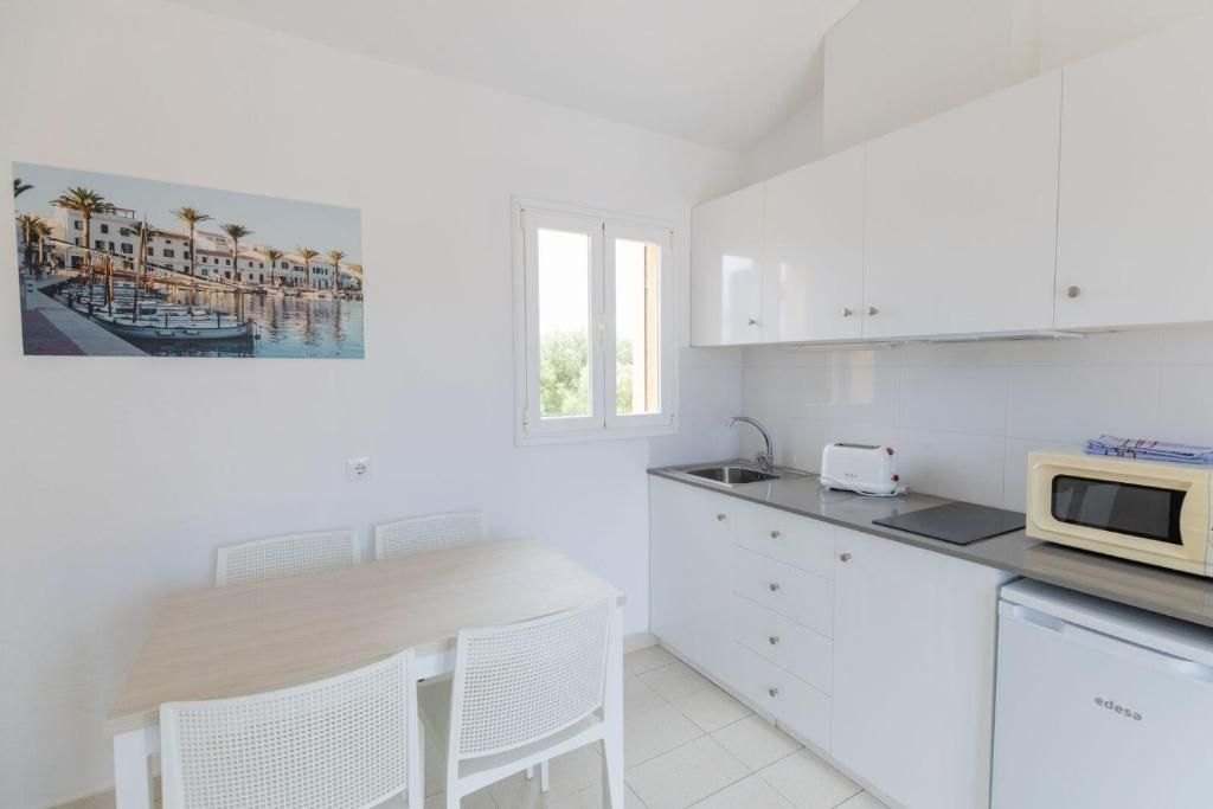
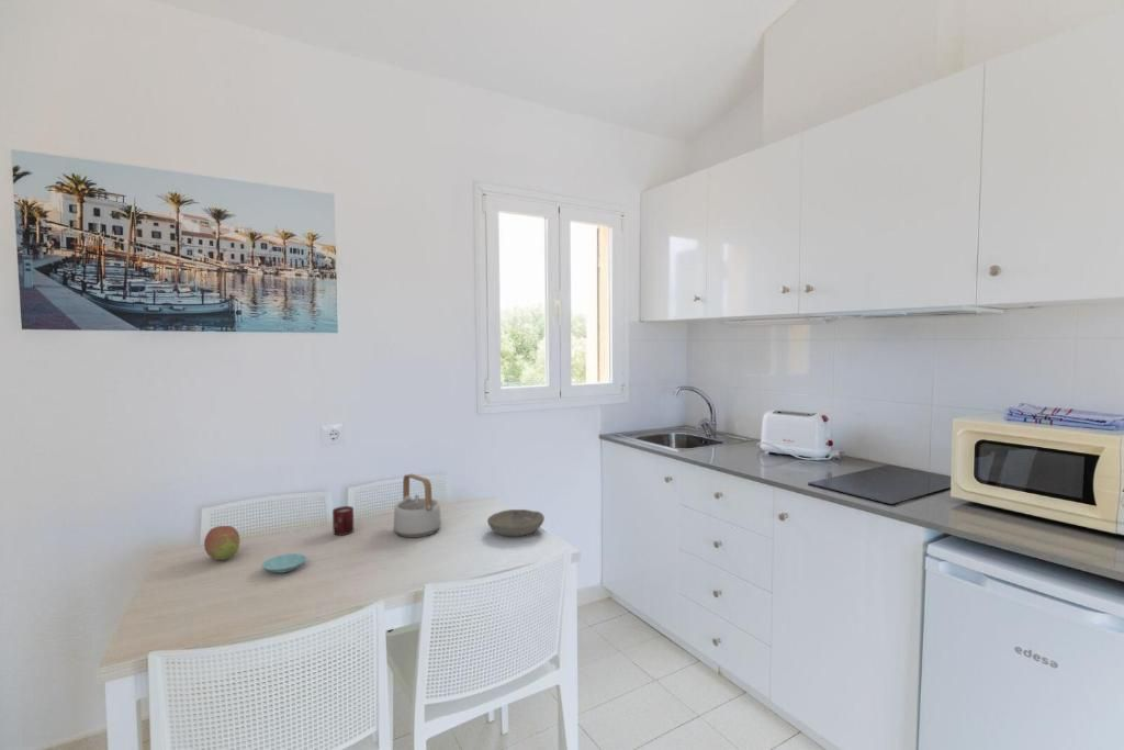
+ bowl (516, 524)
+ teapot (415, 502)
+ fruit (222, 542)
+ cup (342, 522)
+ saucer (284, 564)
